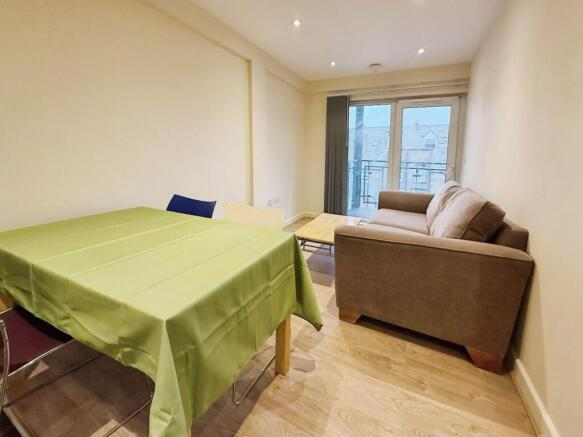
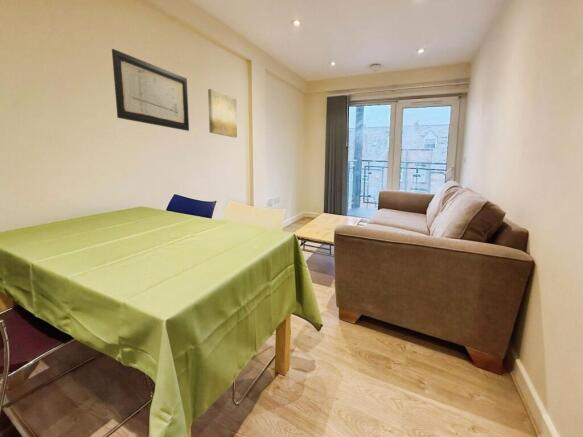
+ wall art (156, 95)
+ wall art (223, 114)
